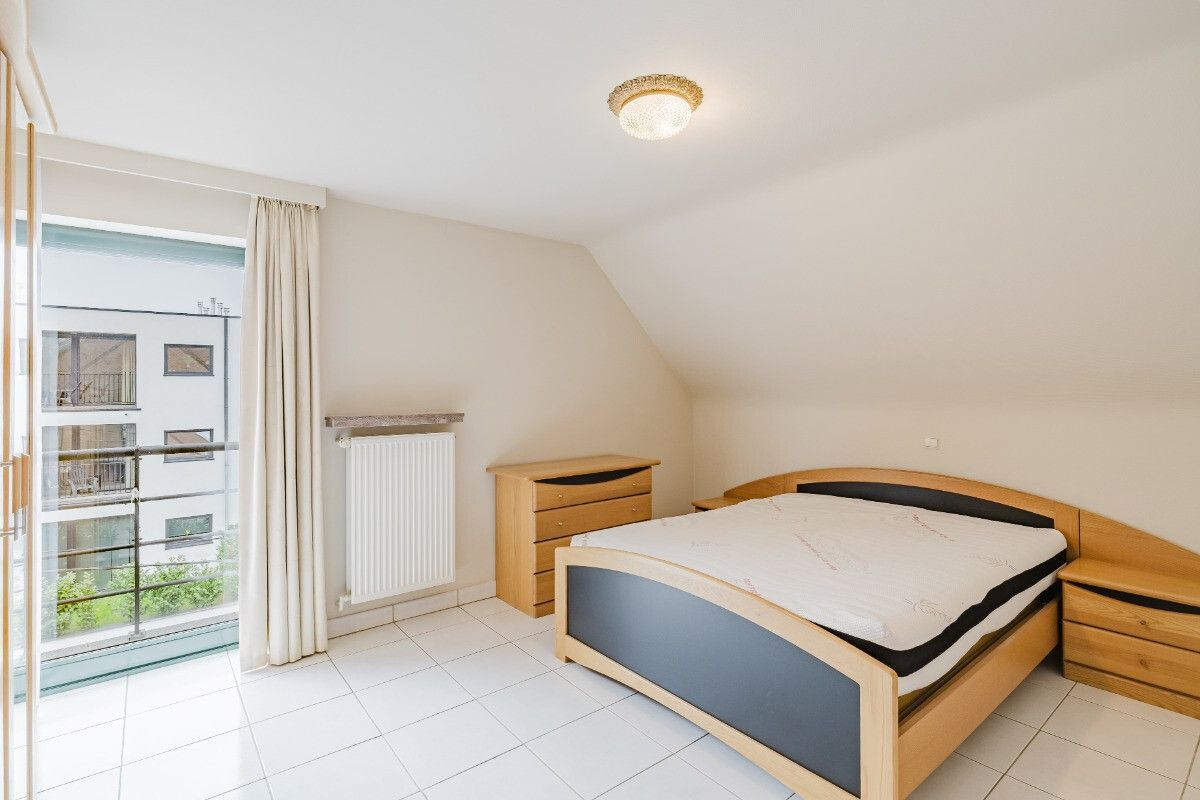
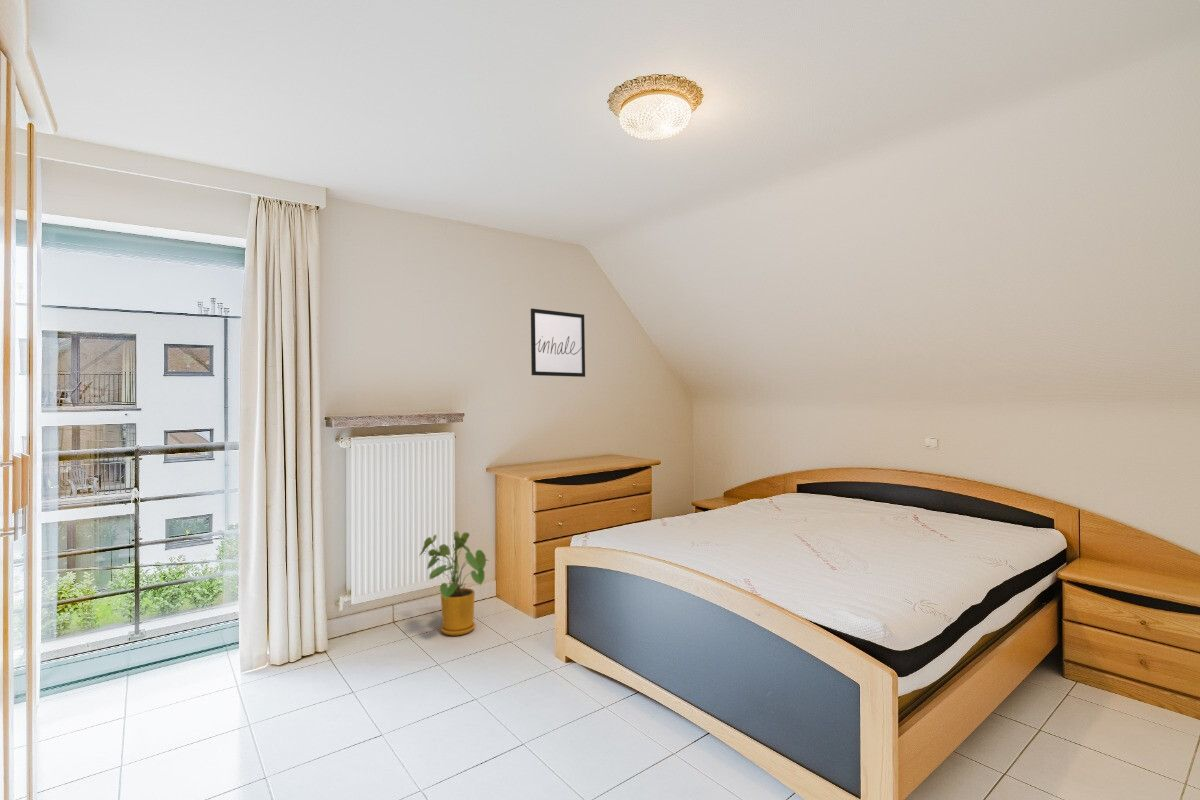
+ wall art (558, 343)
+ house plant (453, 583)
